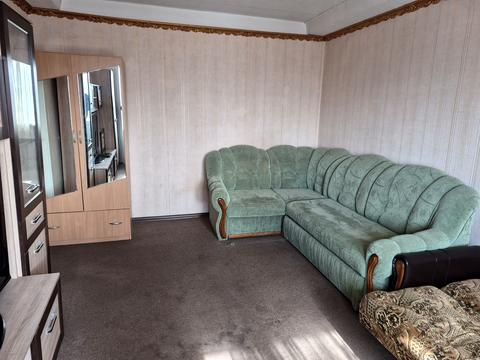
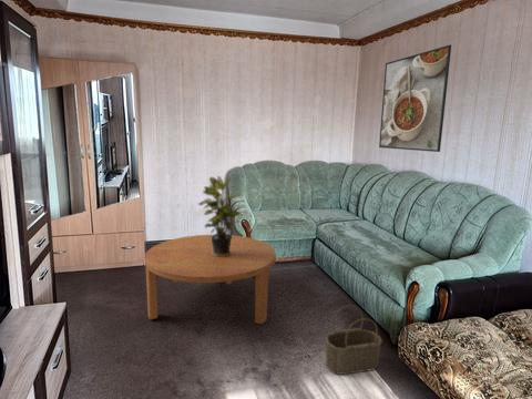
+ coffee table (212, 278)
+ wicker basket (354, 338)
+ potted plant (218, 216)
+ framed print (410, 103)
